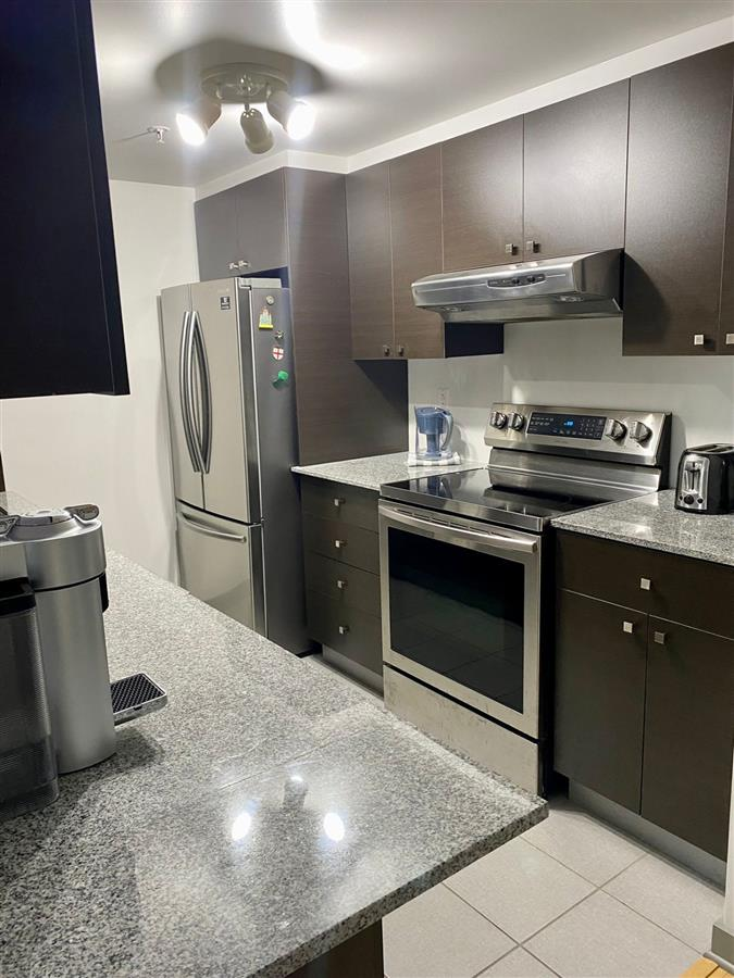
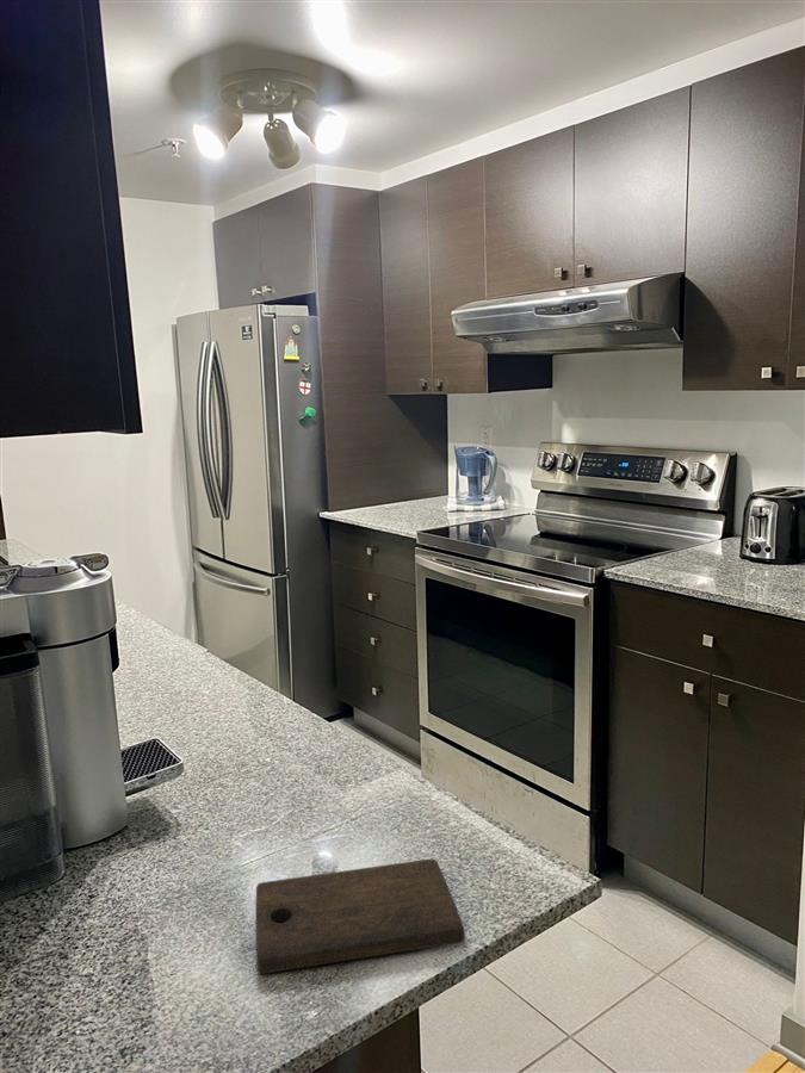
+ cutting board (355, 911)
